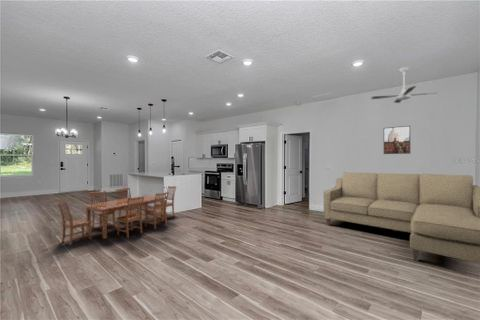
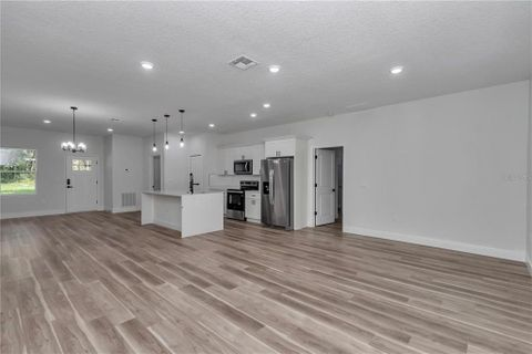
- dining set (128, 209)
- sofa (392, 206)
- ceiling fan (403, 83)
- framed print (396, 140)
